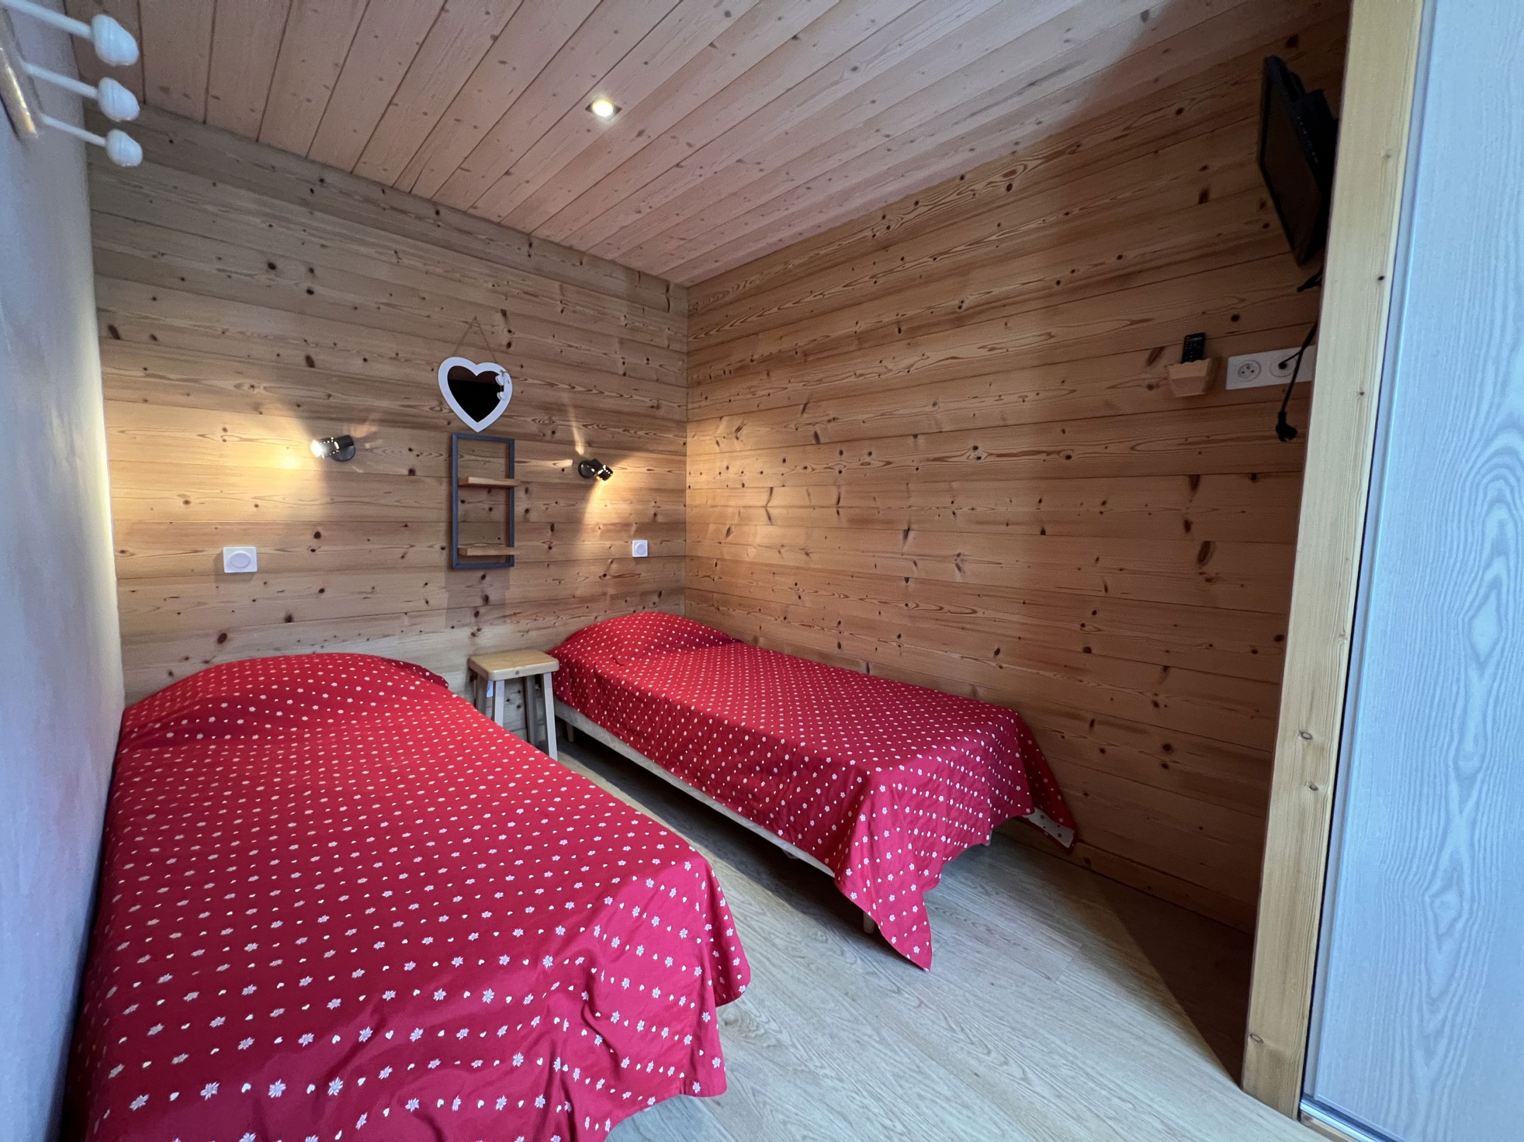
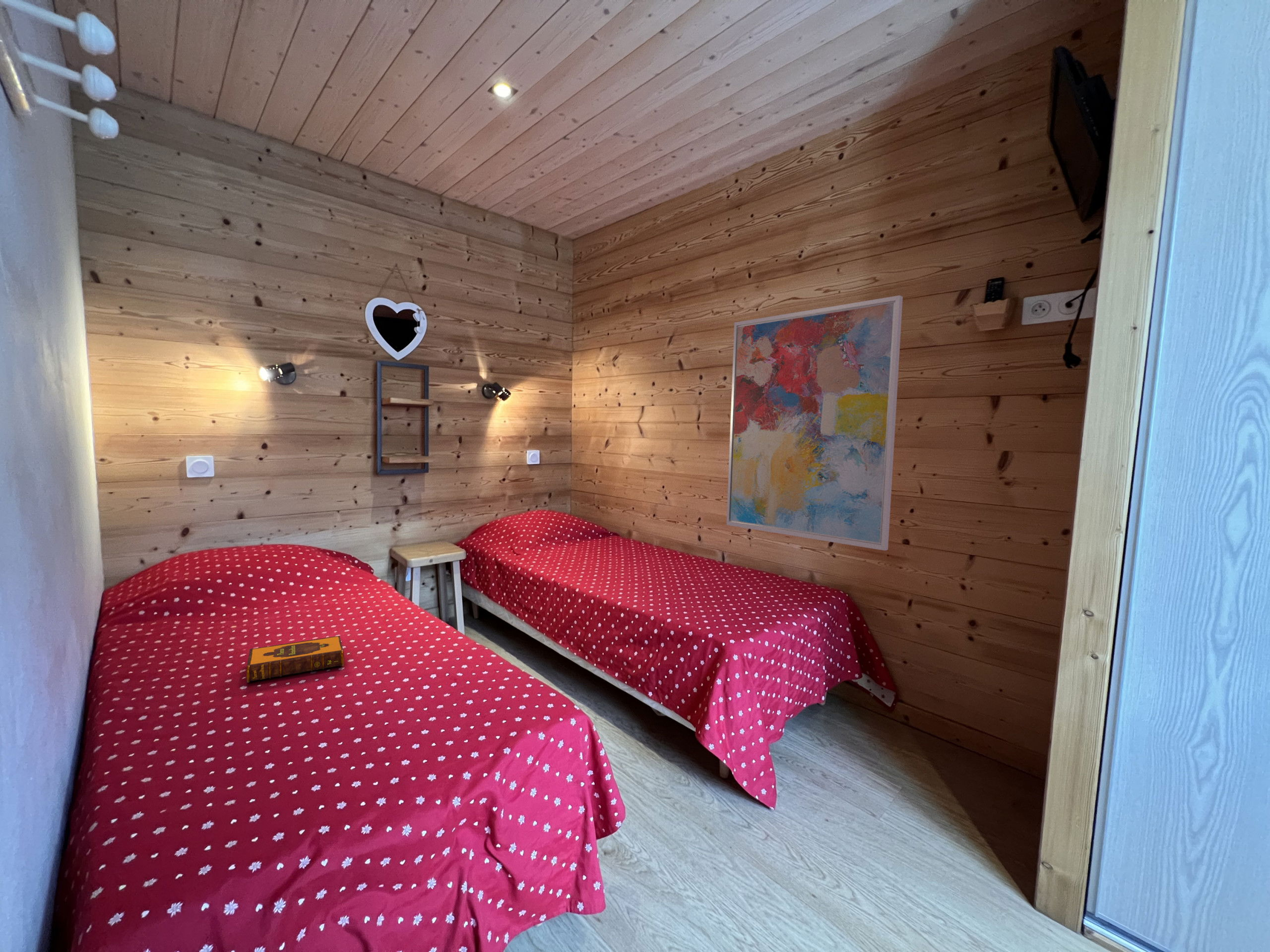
+ wall art (803, 425)
+ hardback book (297, 658)
